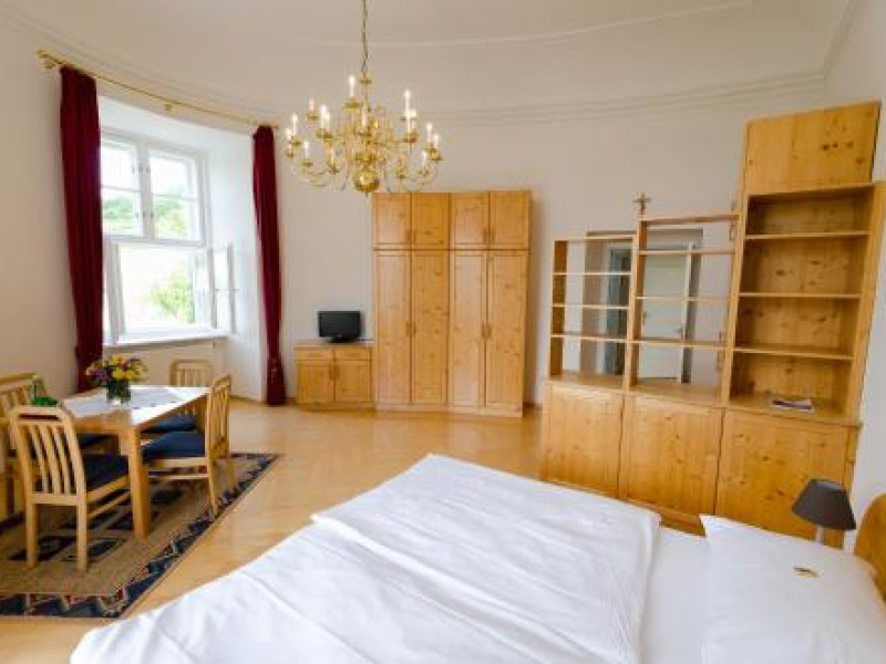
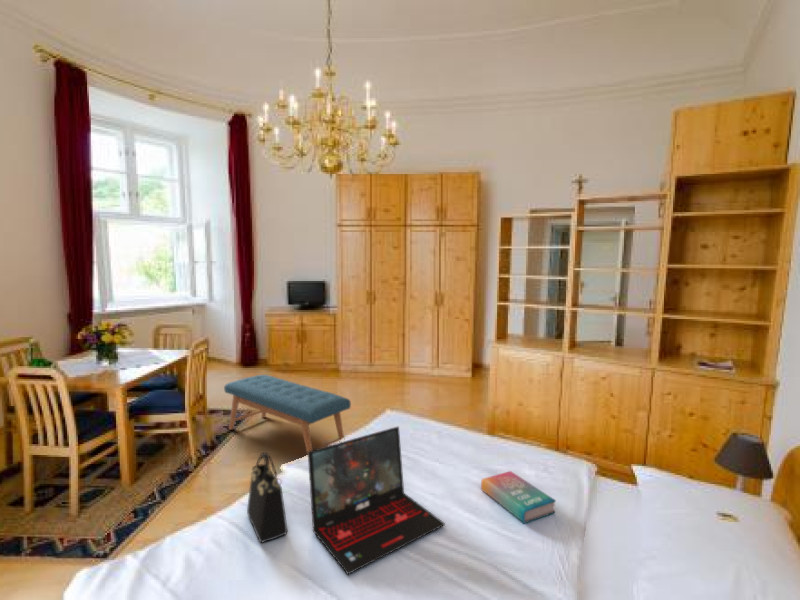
+ book (516, 495)
+ bench (284, 413)
+ laptop (377, 489)
+ handbag (266, 489)
